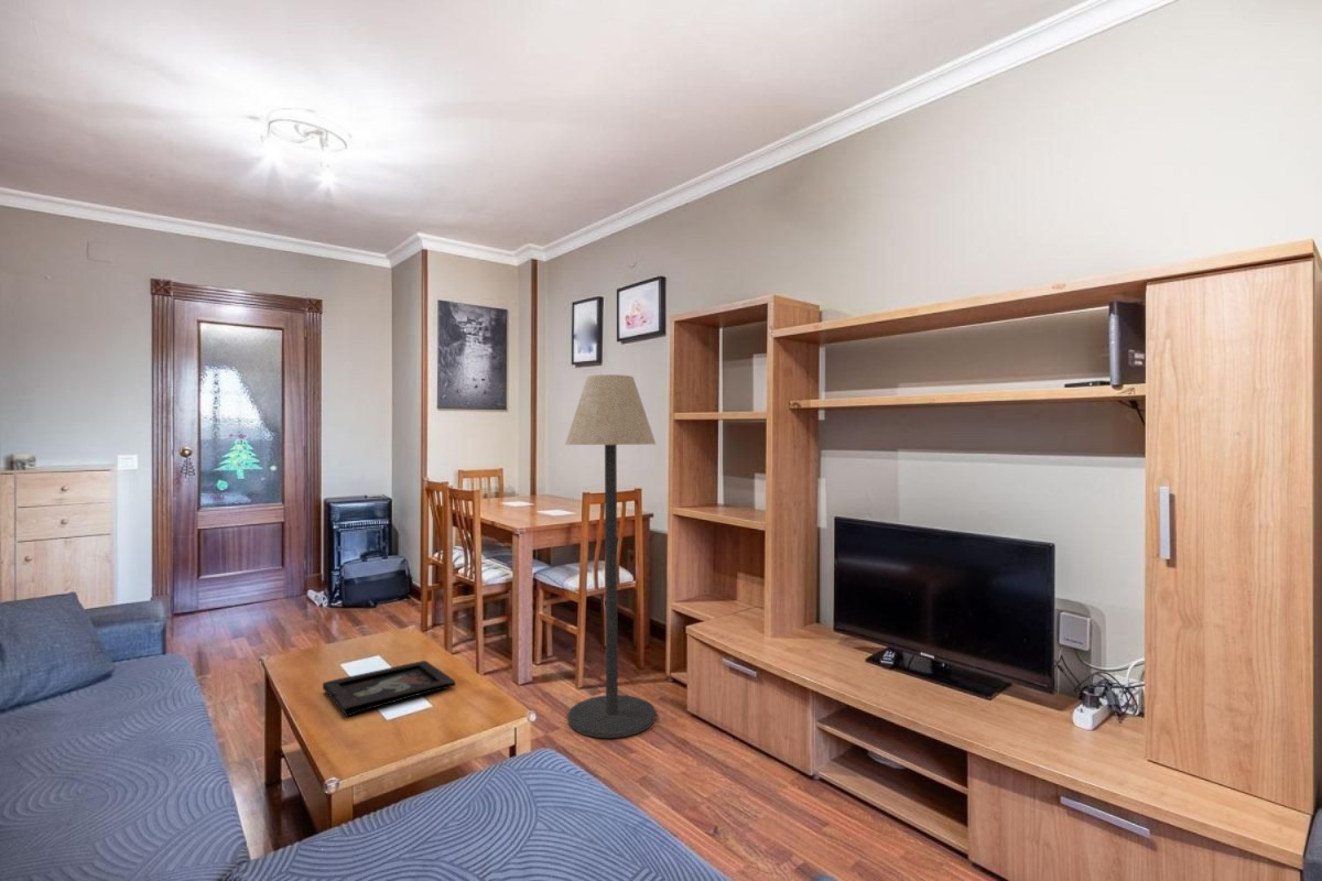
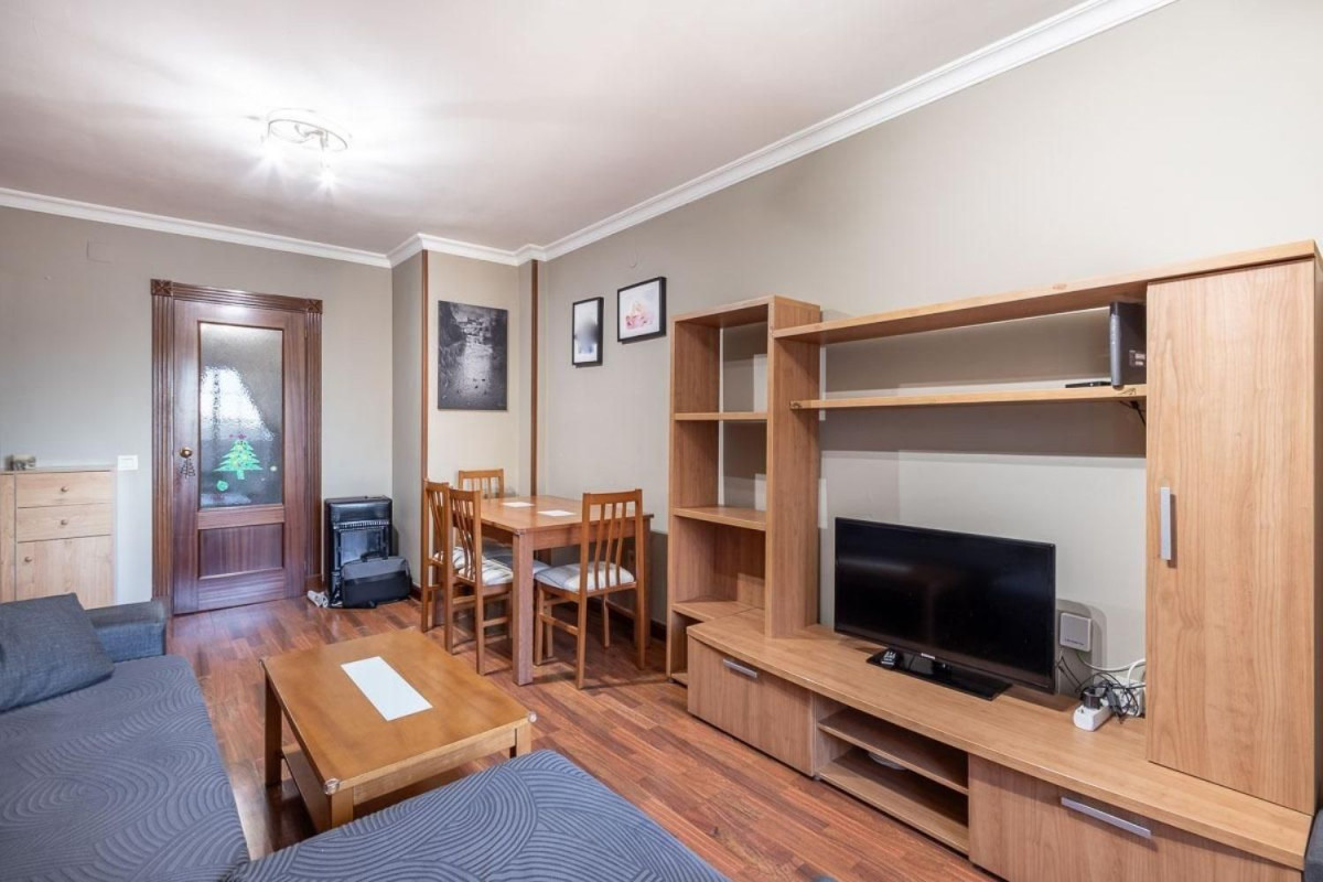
- floor lamp (610, 546)
- decorative tray (389, 685)
